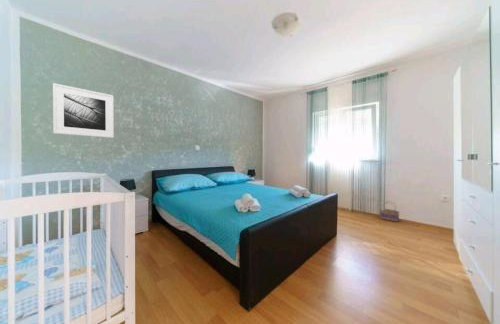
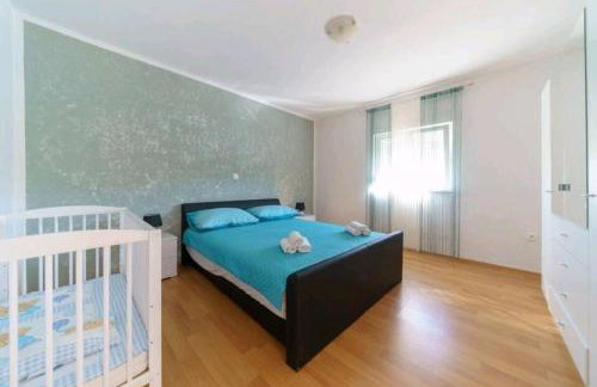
- basket (389, 210)
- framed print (85, 112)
